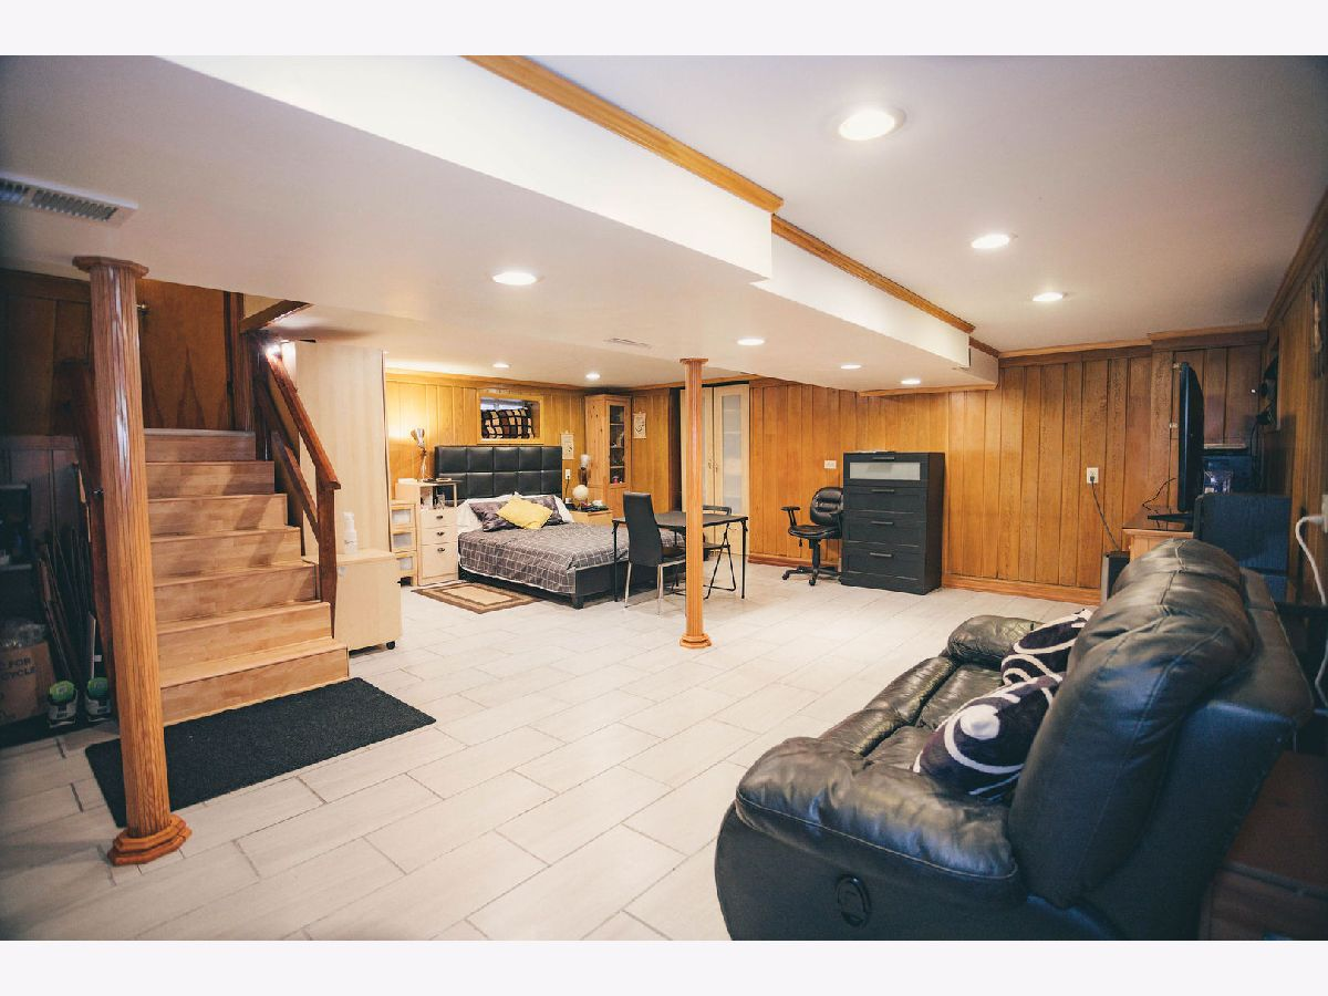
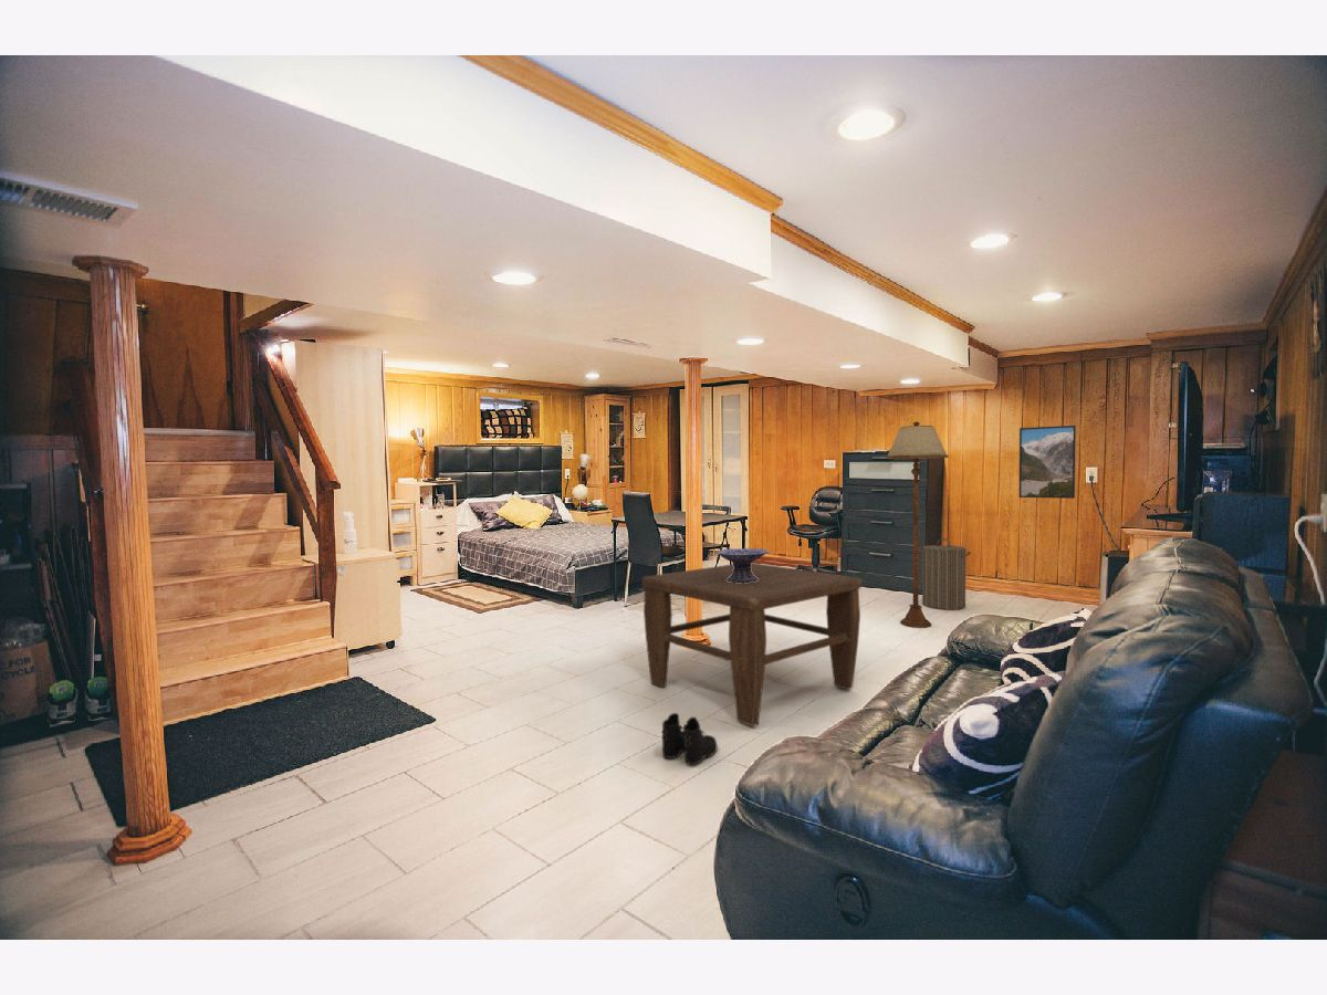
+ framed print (1046, 462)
+ laundry hamper (943, 572)
+ boots (689, 732)
+ floor lamp (916, 523)
+ coffee table (750, 631)
+ decorative bowl (742, 565)
